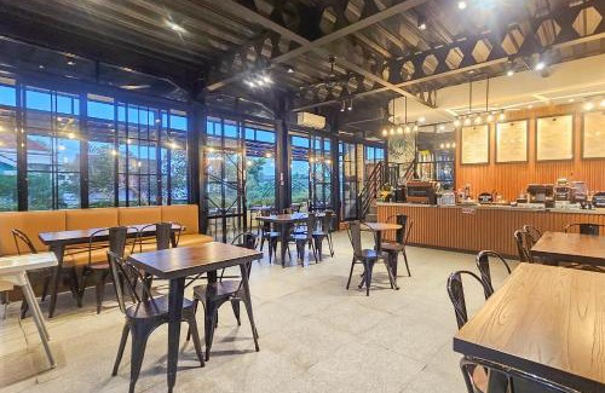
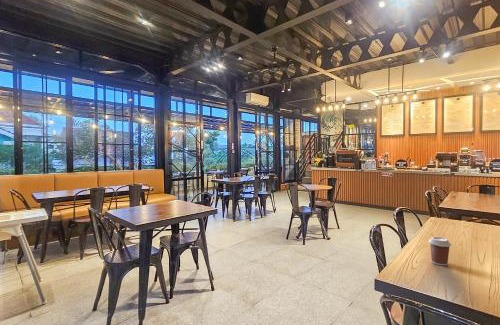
+ coffee cup (439, 250)
